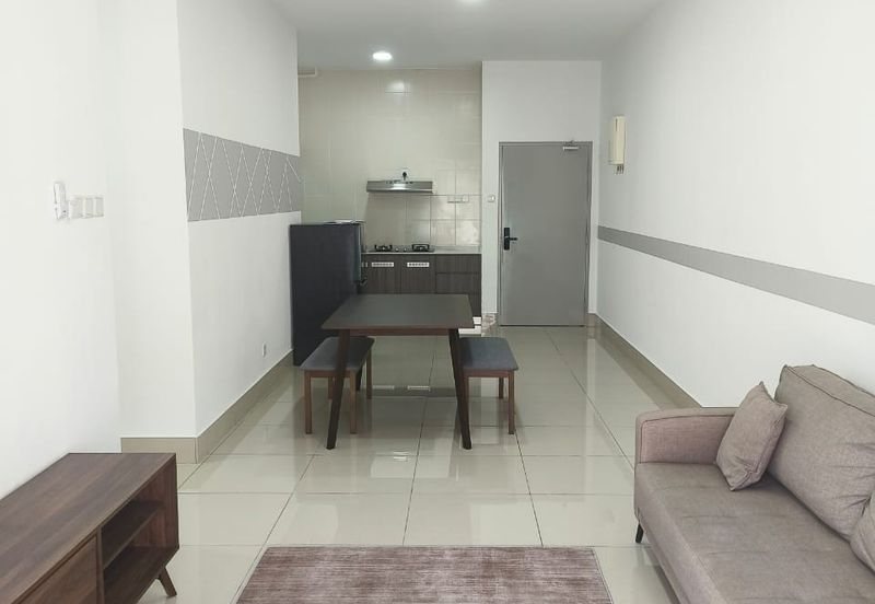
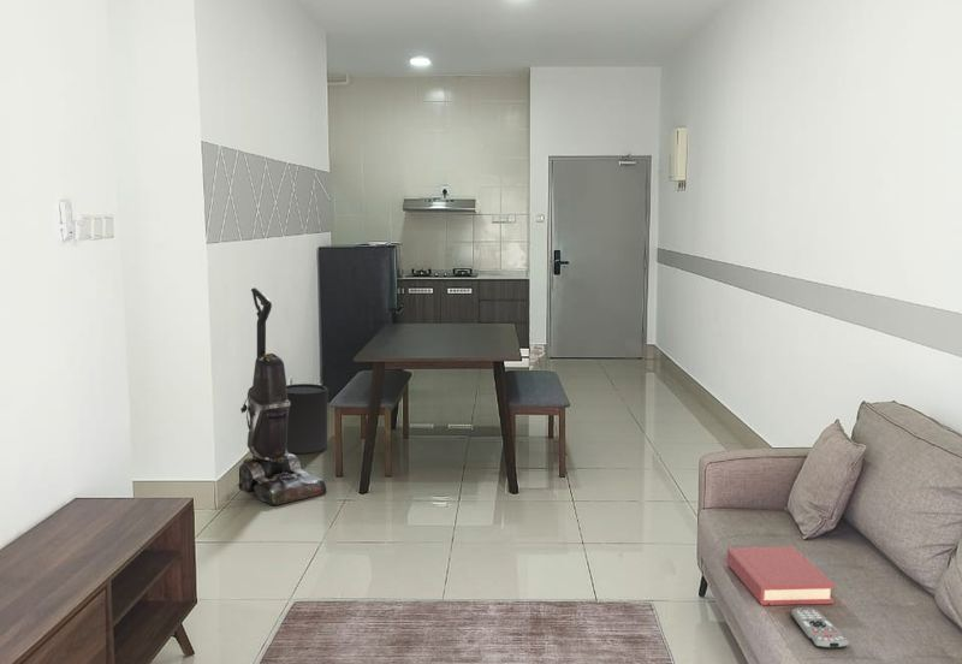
+ remote control (816, 627)
+ trash can (303, 417)
+ hardback book (777, 574)
+ vacuum cleaner (278, 391)
